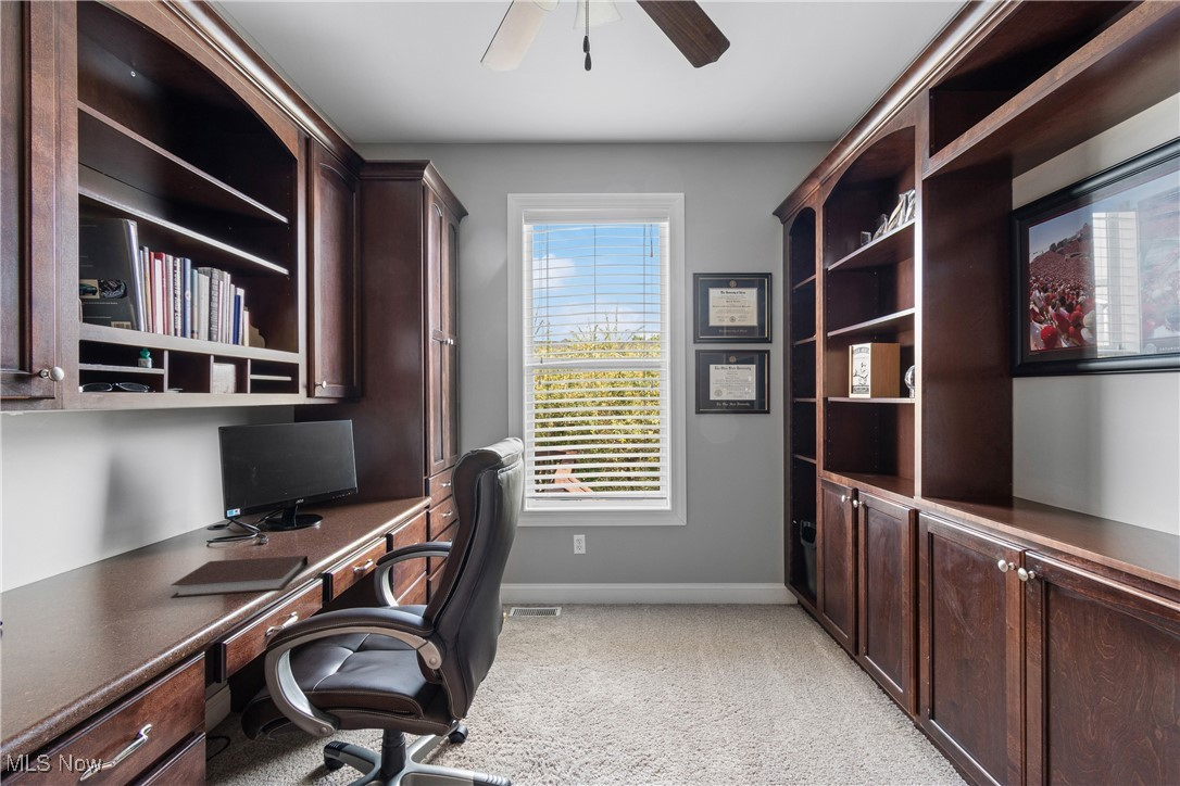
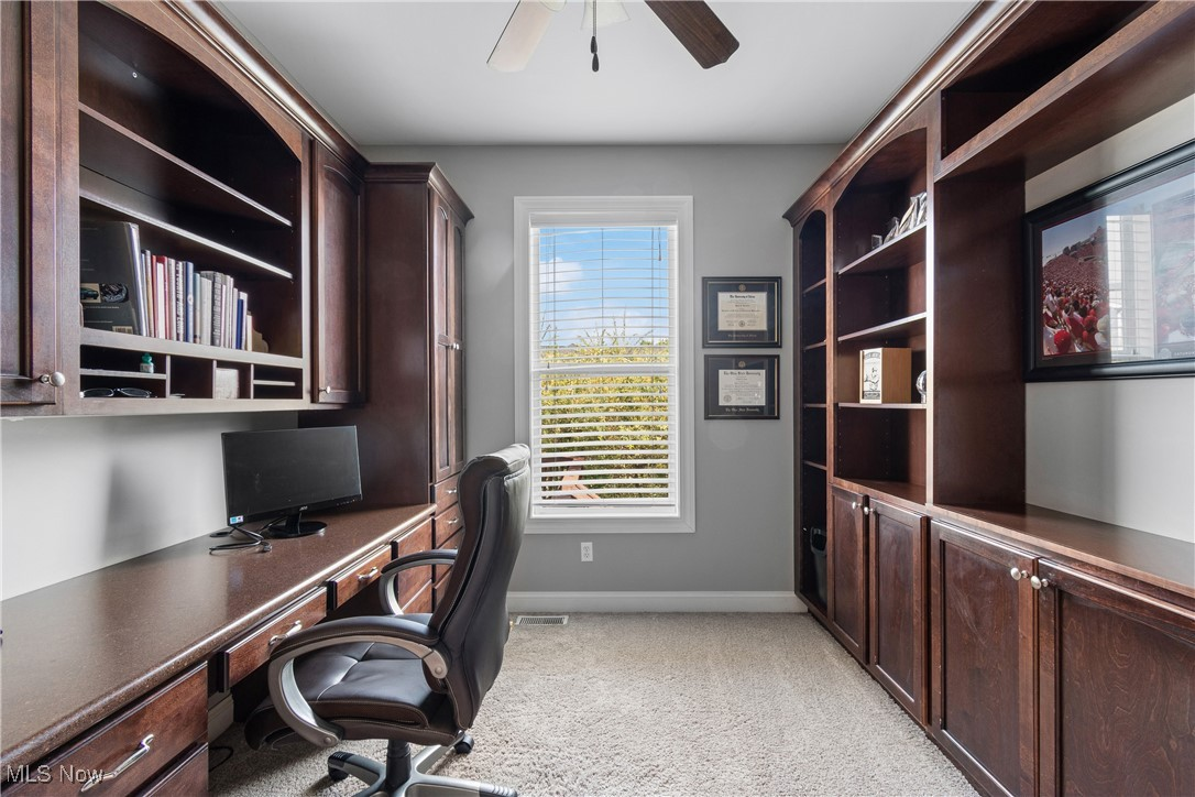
- notebook (244, 573)
